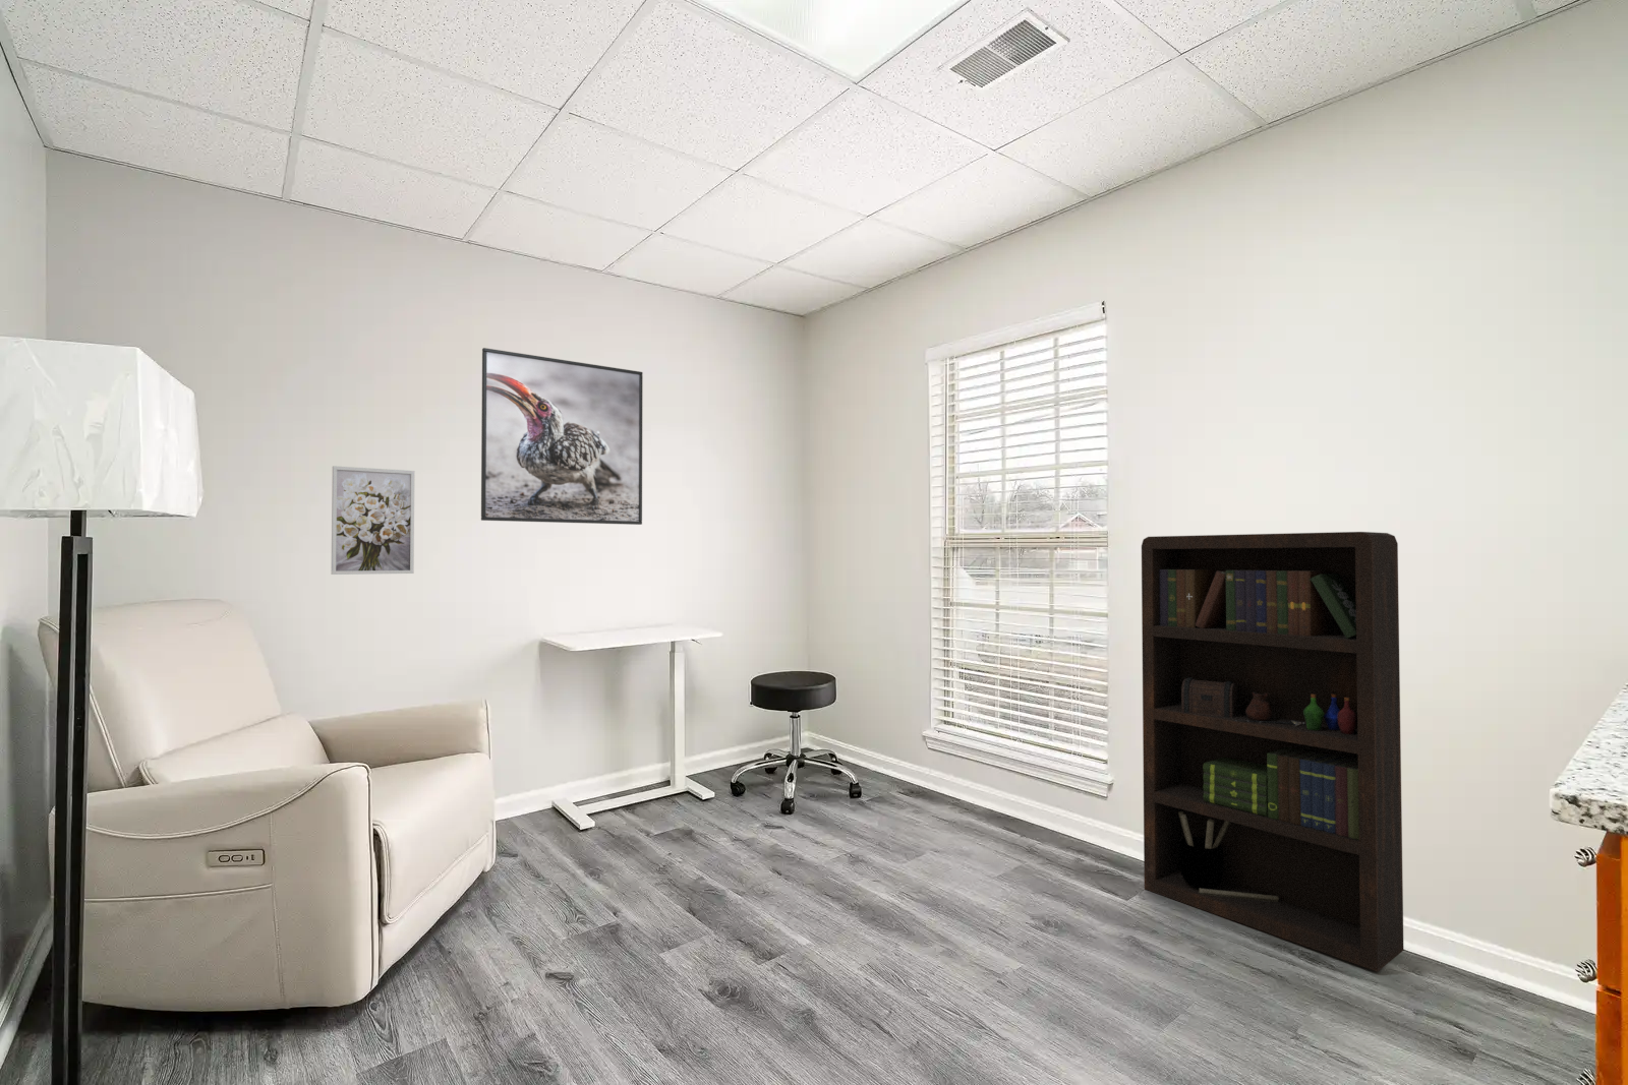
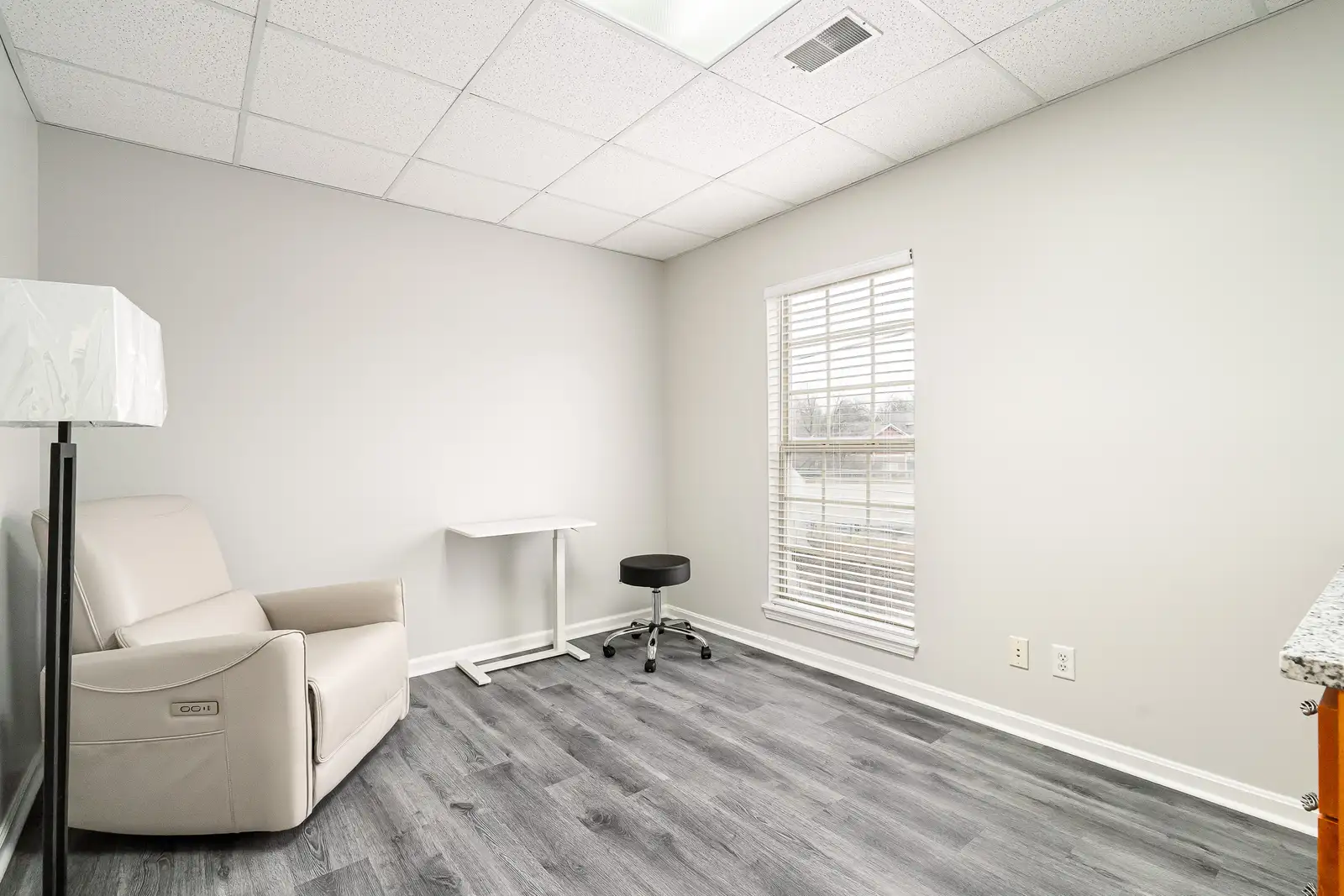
- wall art (373, 521)
- bookcase (1261, 725)
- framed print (567, 441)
